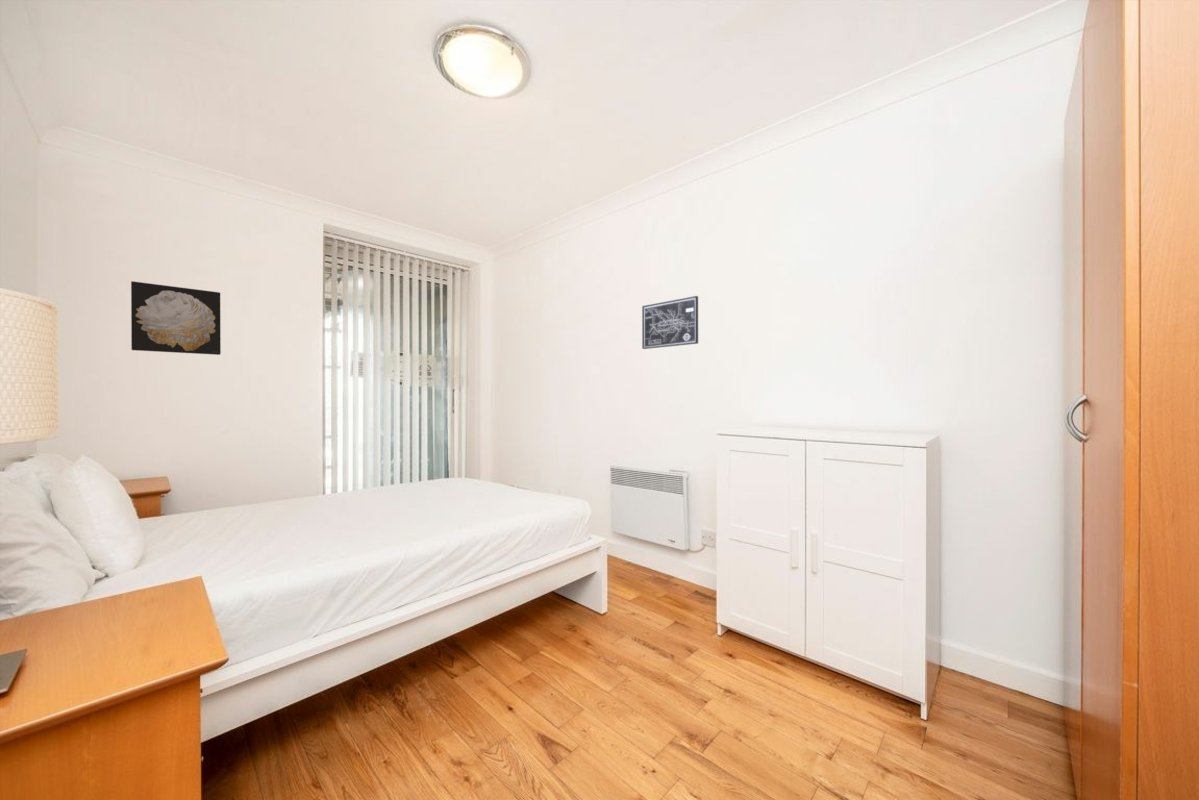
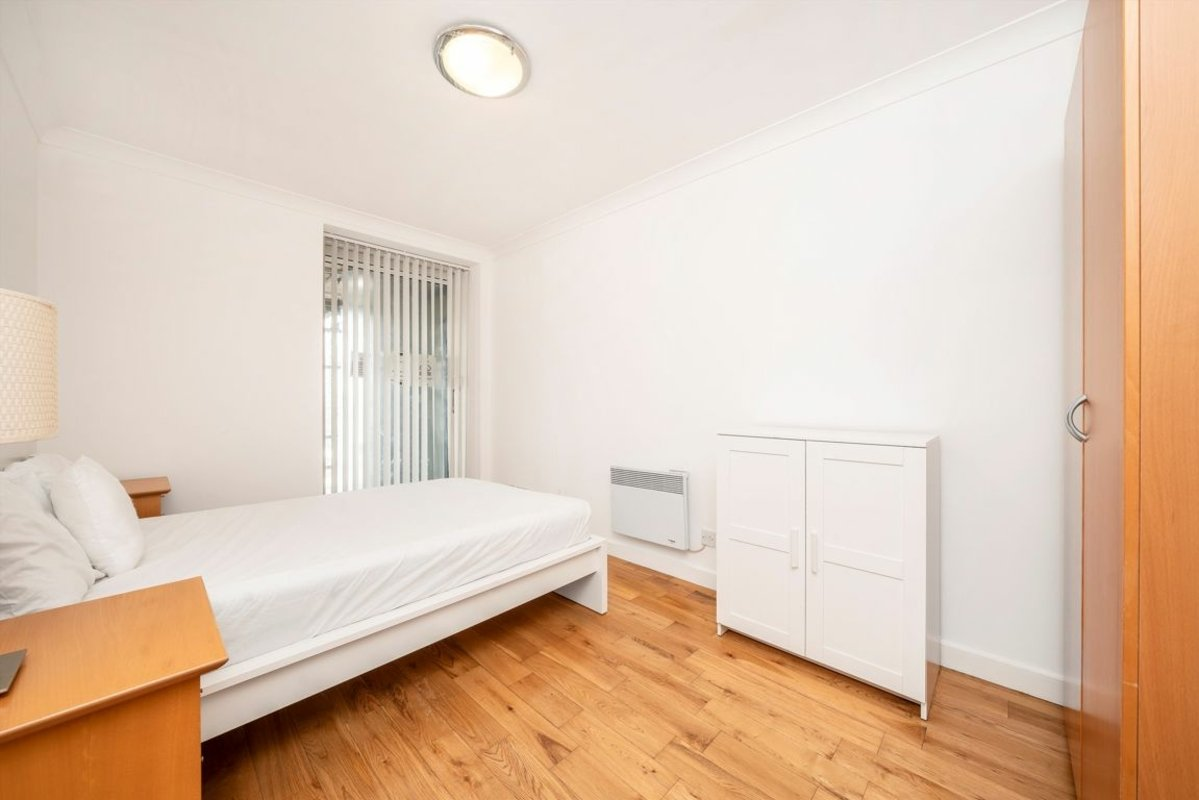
- wall art (668, 323)
- wall art (177, 320)
